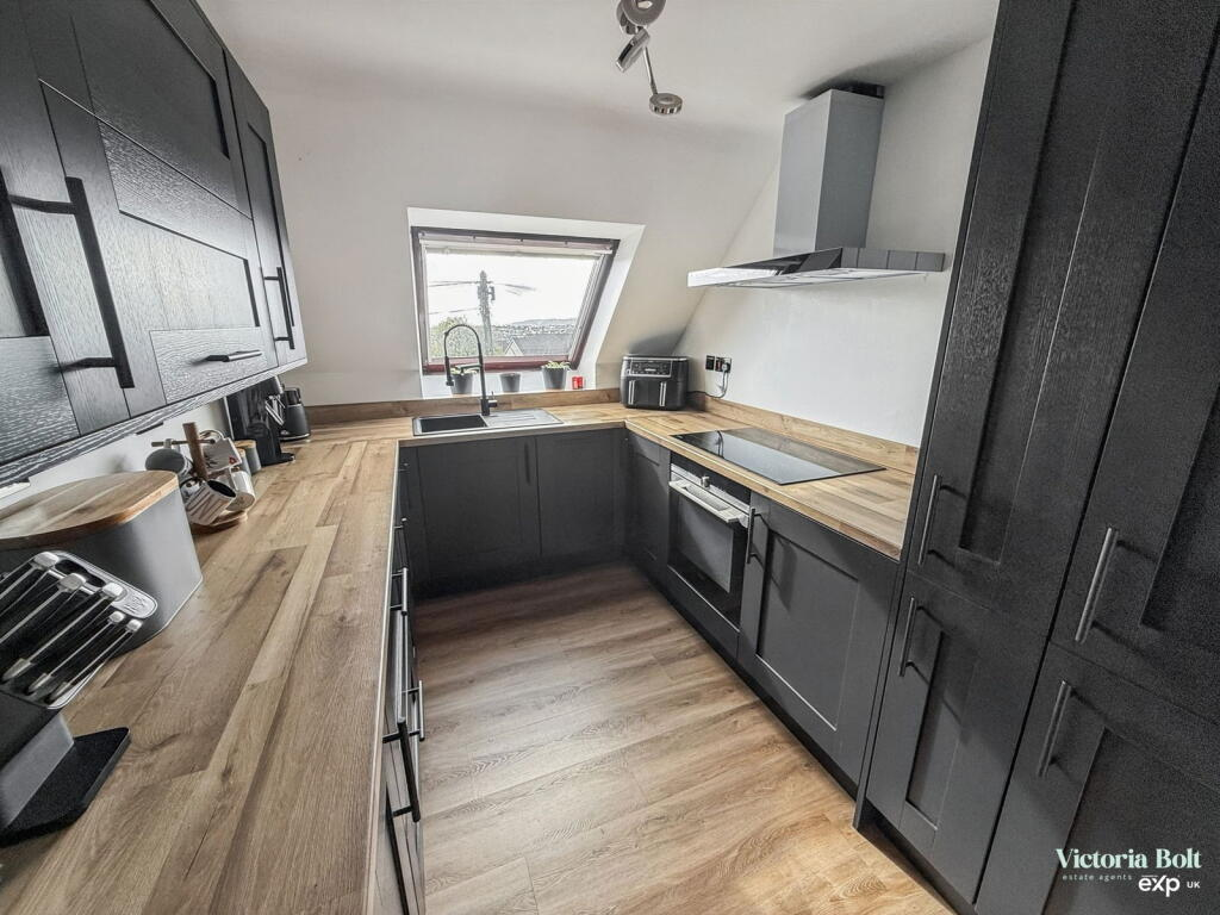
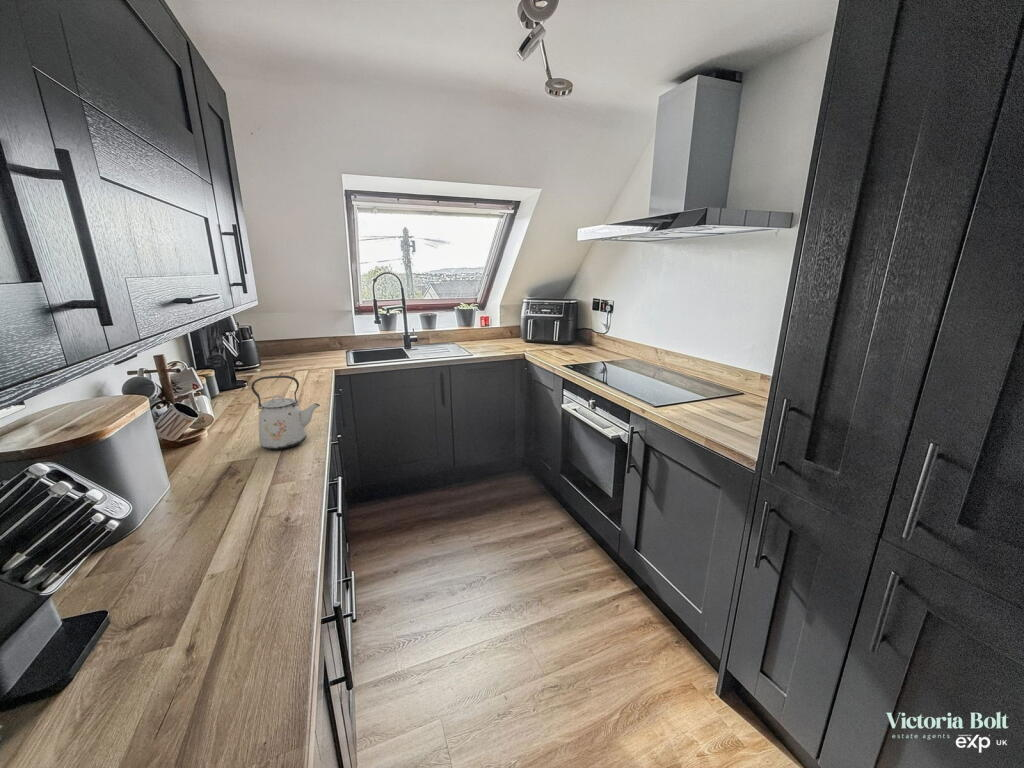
+ kettle (288, 410)
